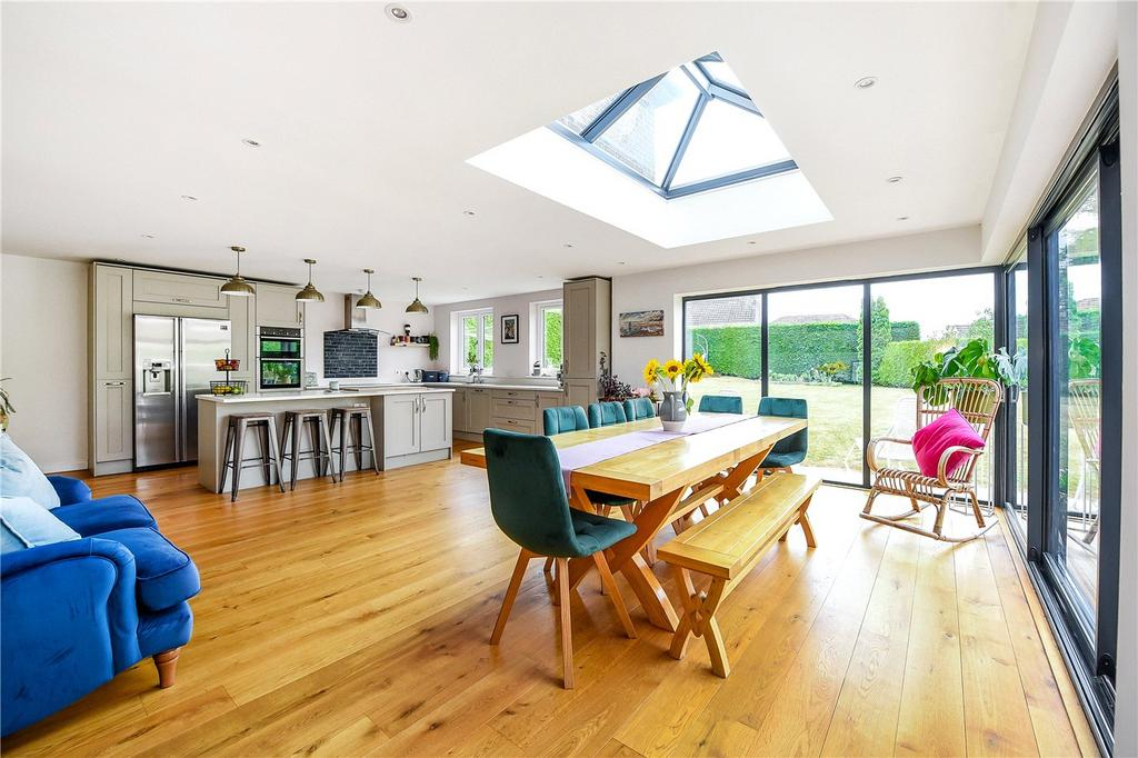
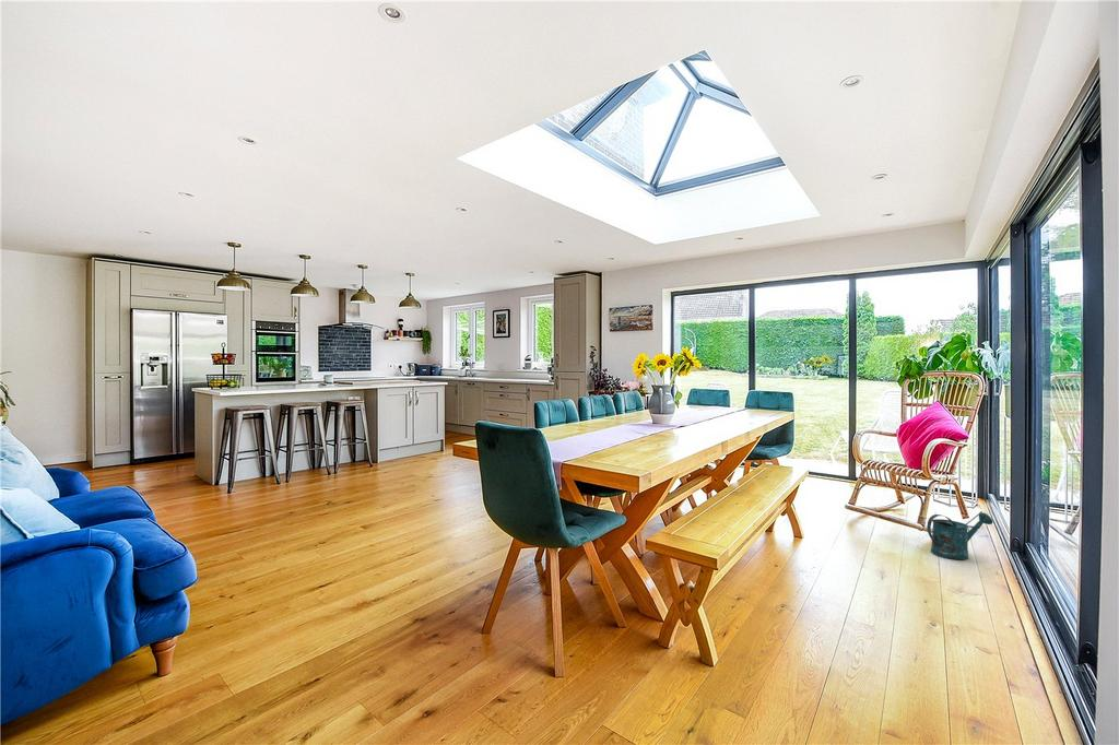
+ watering can (958, 533)
